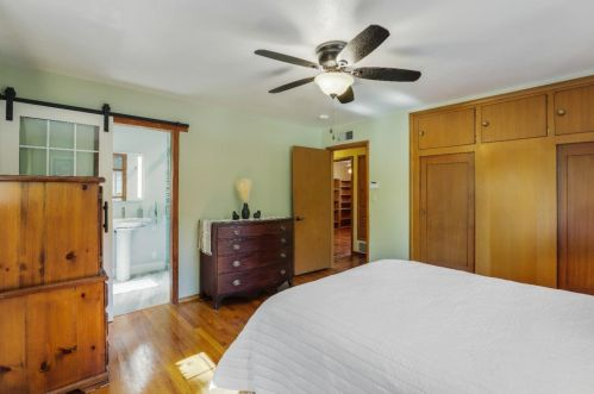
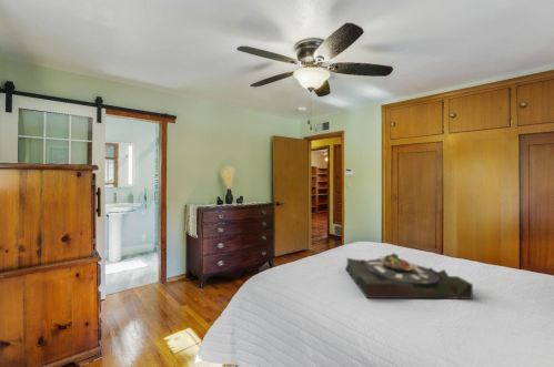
+ serving tray (399, 266)
